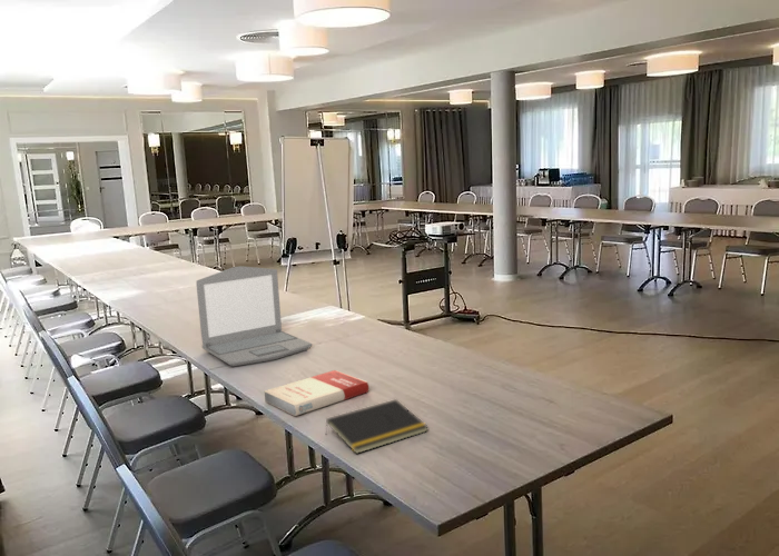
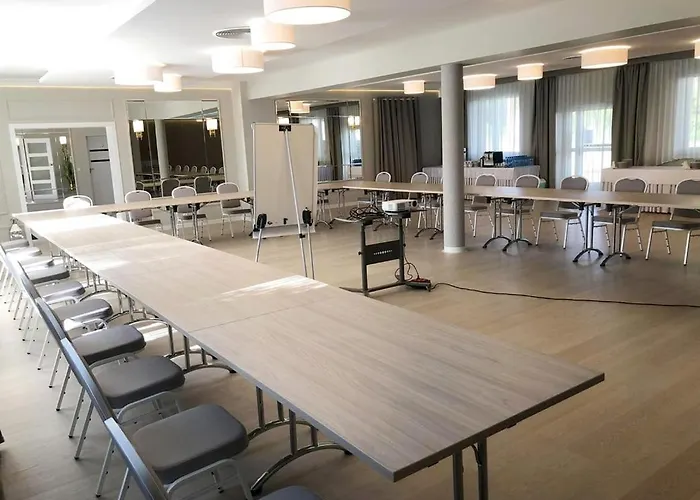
- notepad (377, 425)
- laptop (255, 311)
- book (317, 391)
